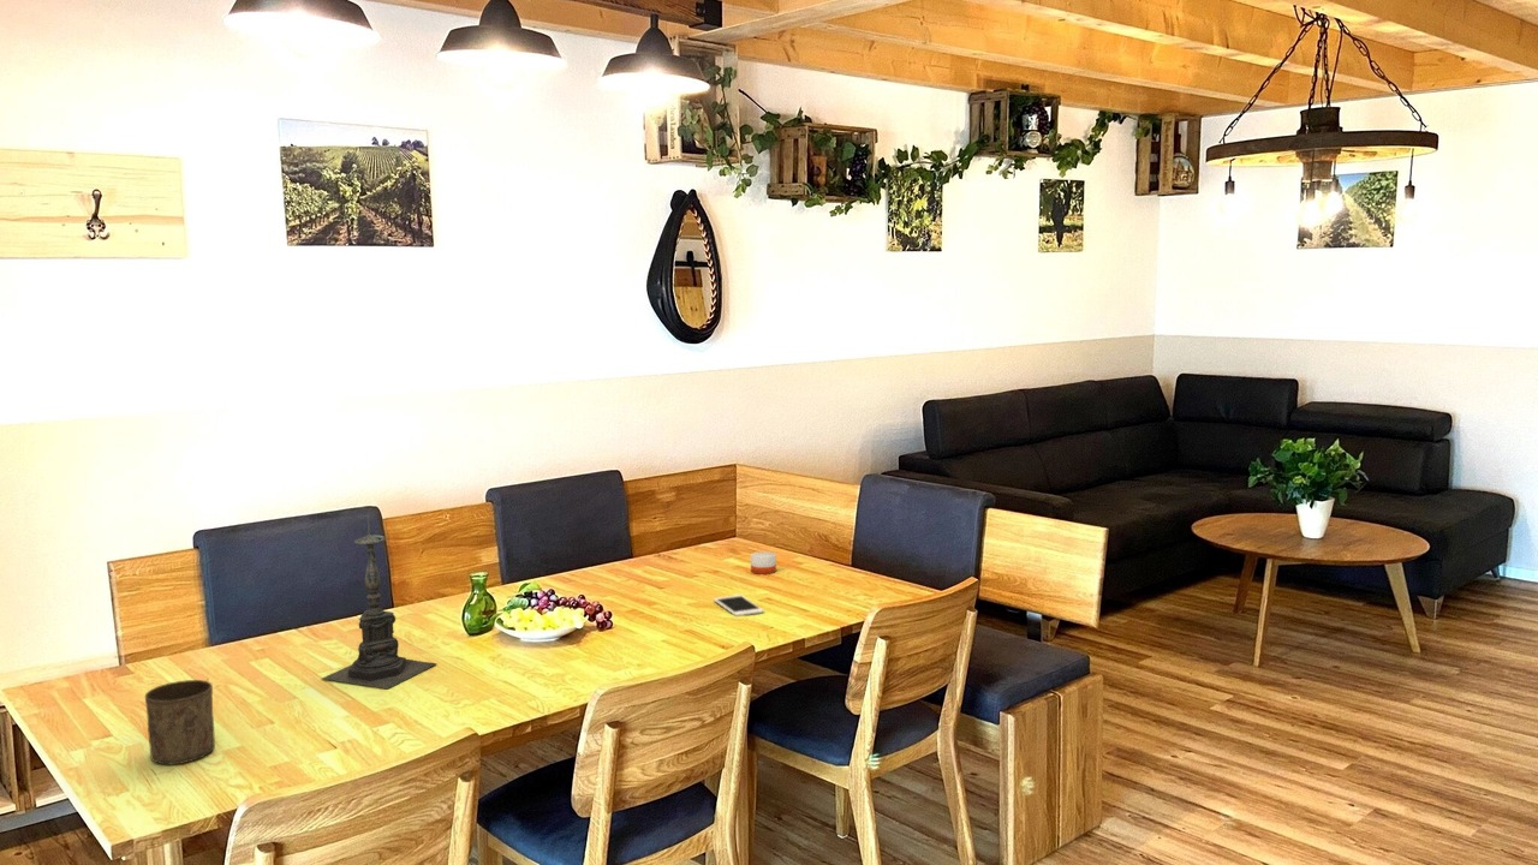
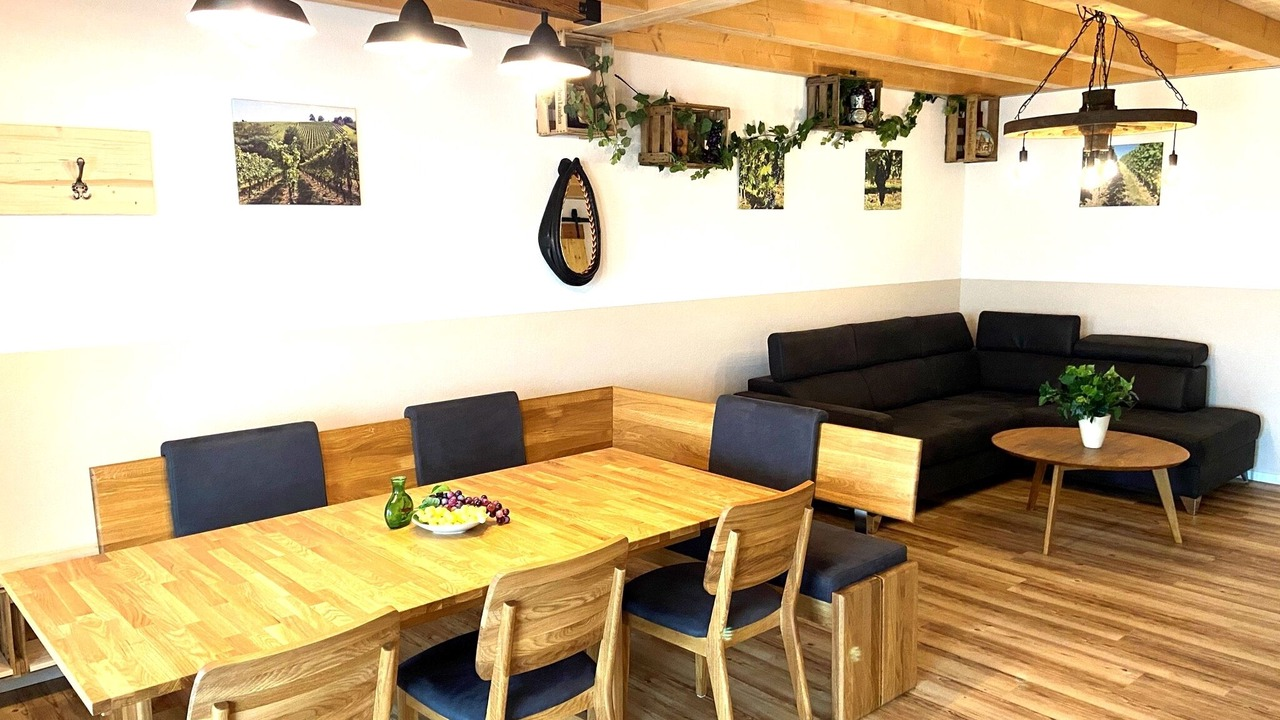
- candle (763, 554)
- candle holder (375, 593)
- cup (181, 721)
- cell phone (738, 604)
